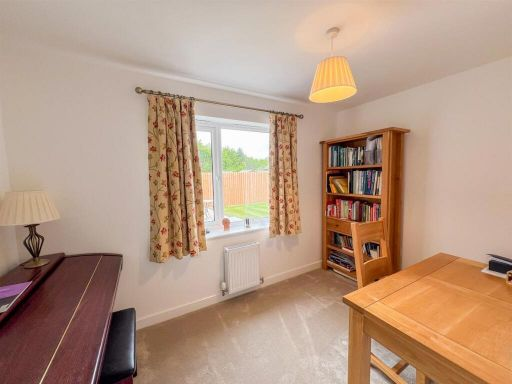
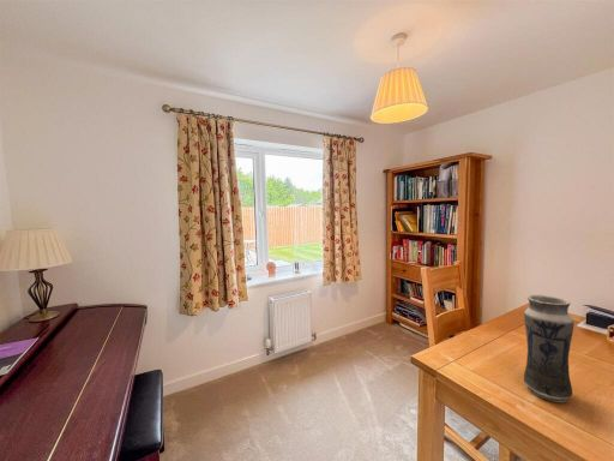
+ vase (547, 346)
